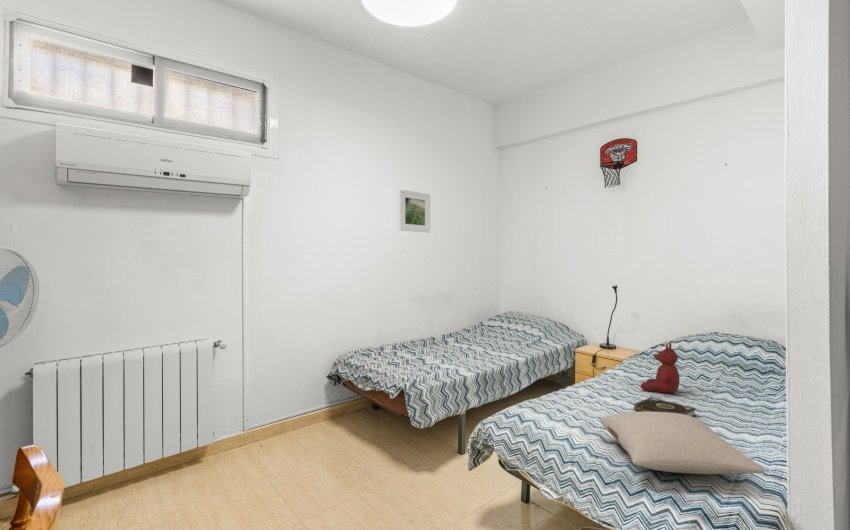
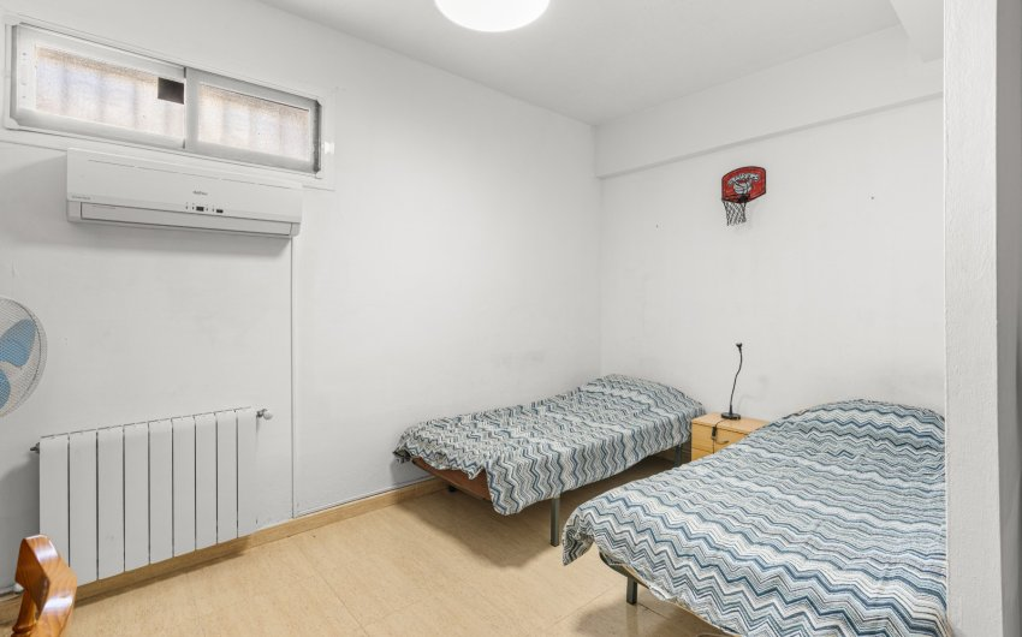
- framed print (414, 211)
- teddy bear (660, 366)
- book (664, 409)
- pillow (671, 441)
